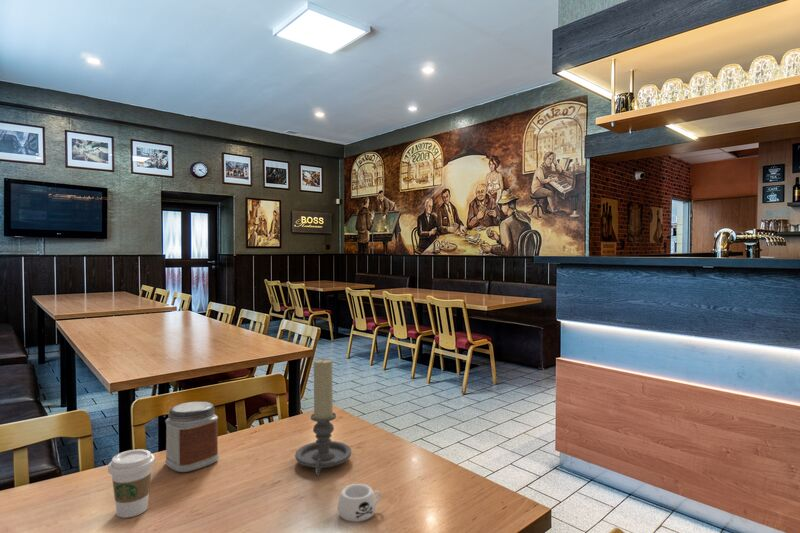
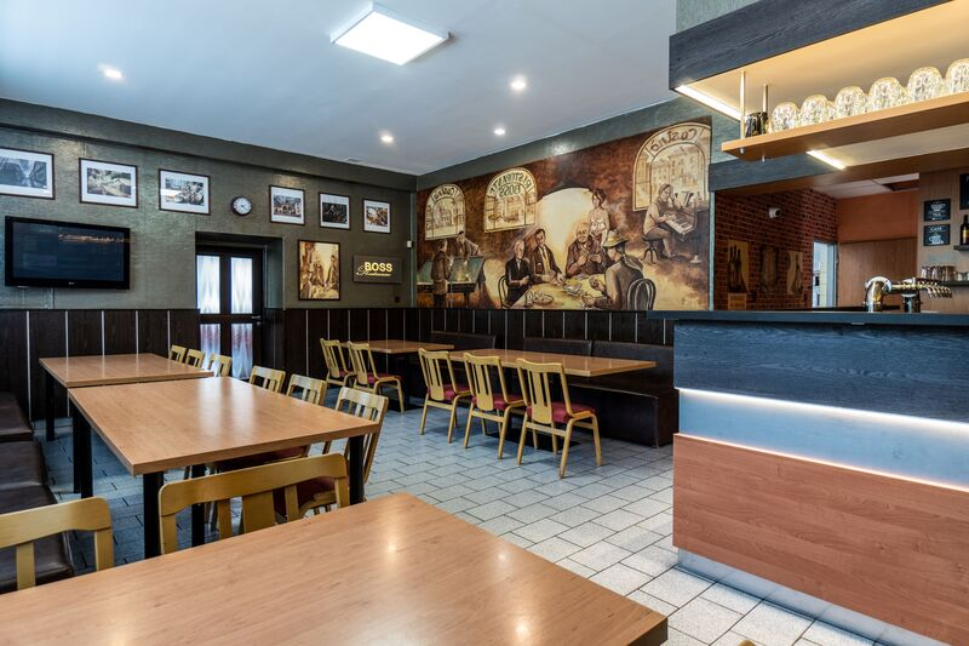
- candle holder (322, 411)
- jar (192, 433)
- coffee cup (132, 483)
- mug (360, 501)
